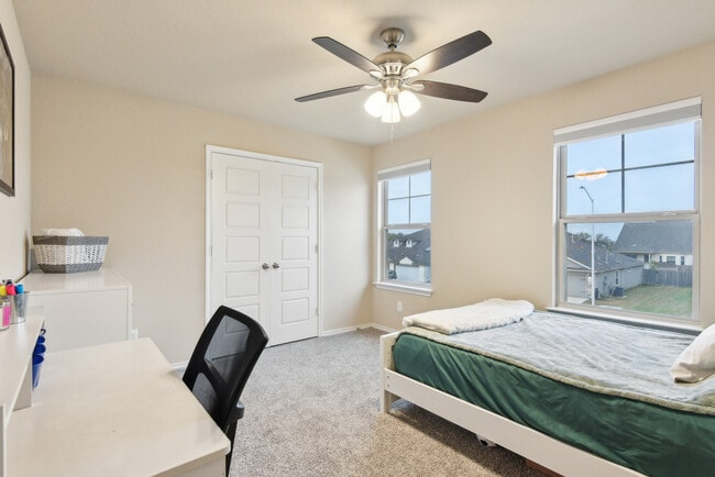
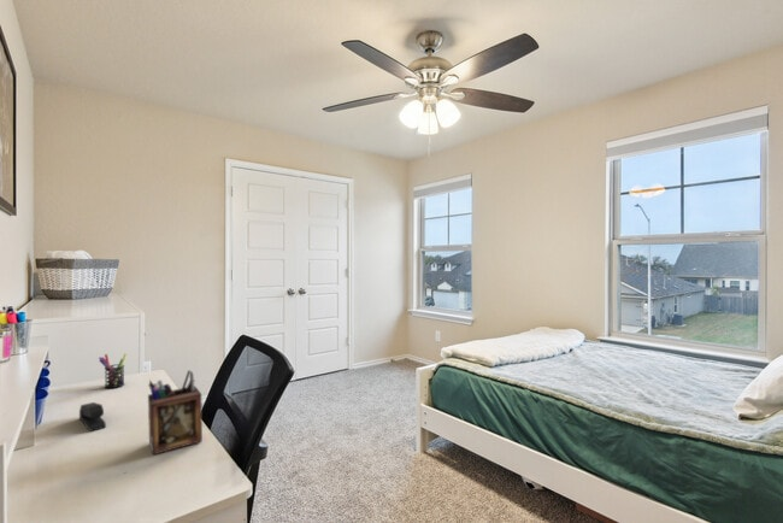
+ pen holder (114, 369)
+ stapler (92, 412)
+ desk organizer (175, 409)
